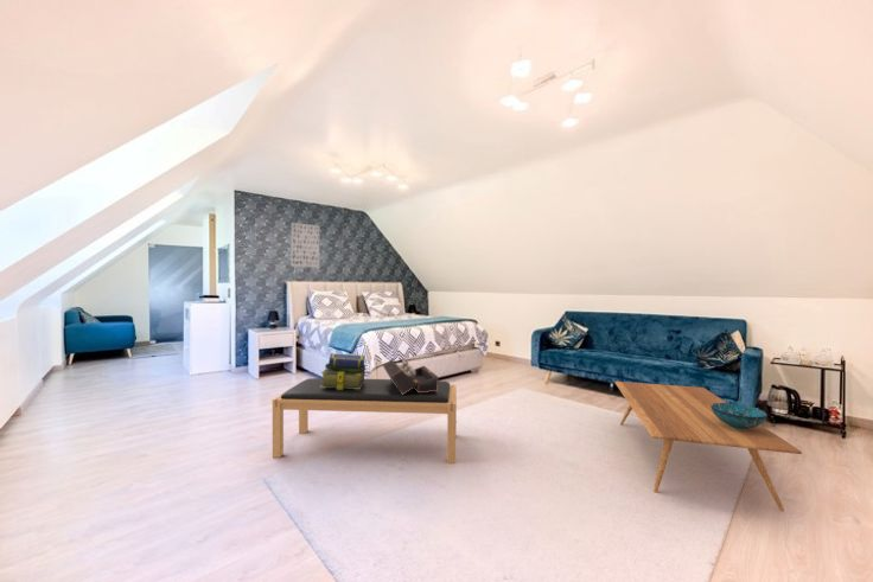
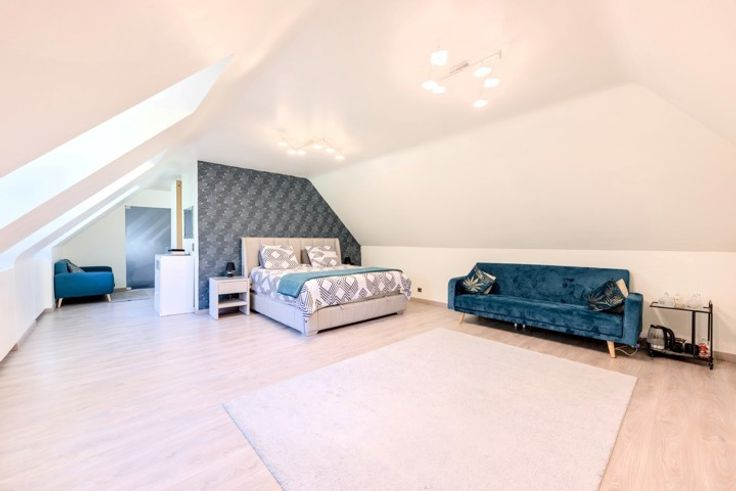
- stack of books (345, 370)
- decorative bowl (738, 417)
- bench (372, 411)
- decorative box (409, 375)
- wall art (305, 245)
- coffee table (682, 431)
